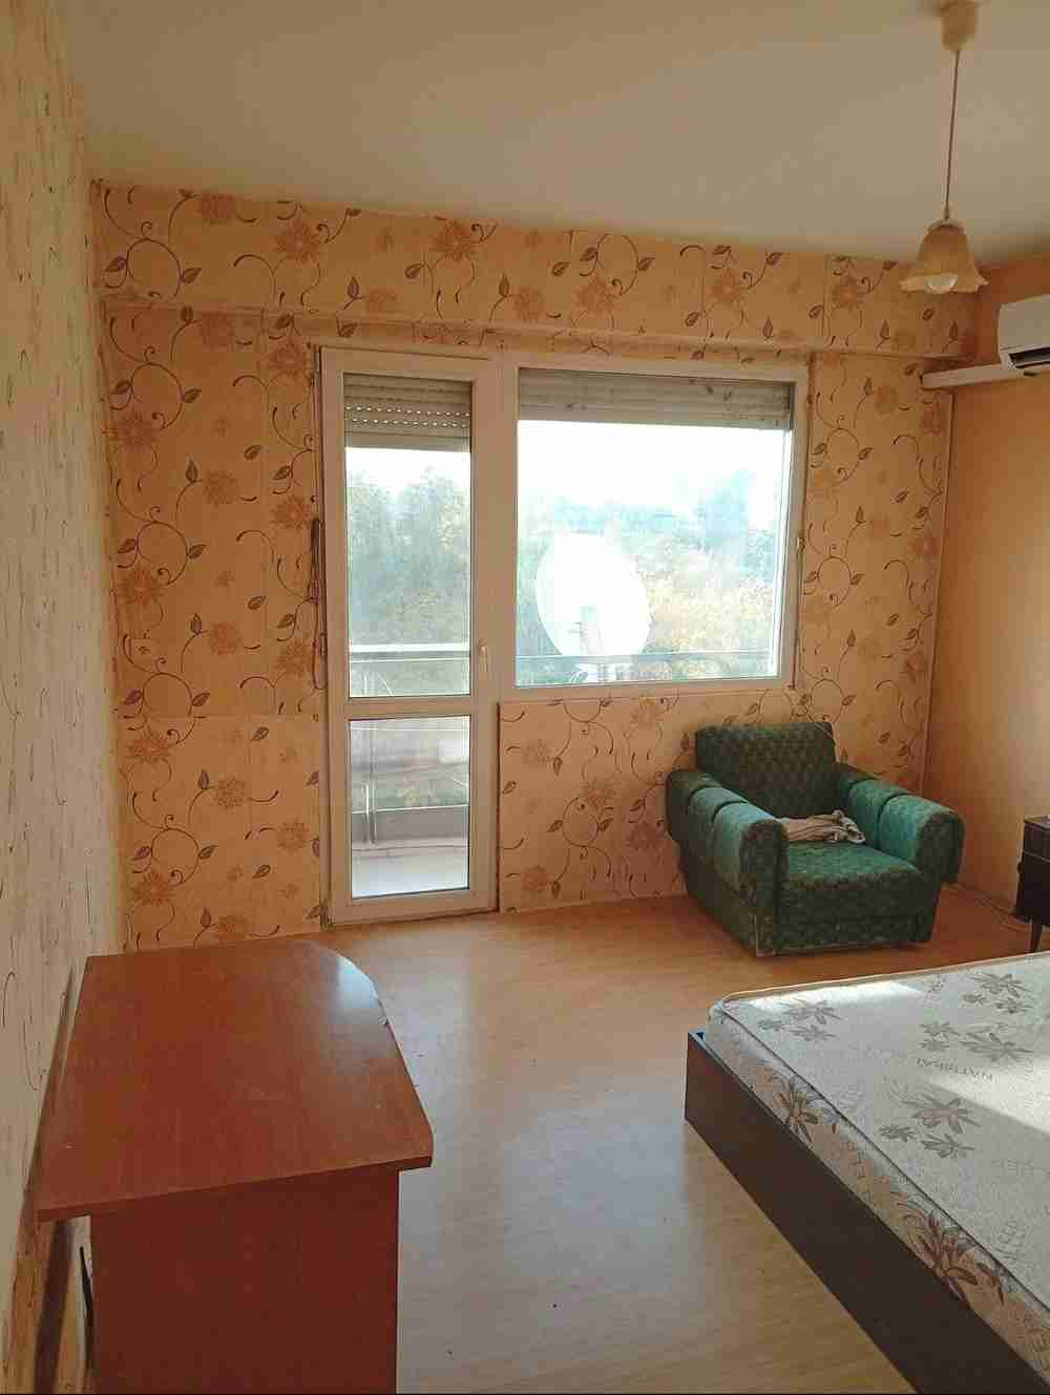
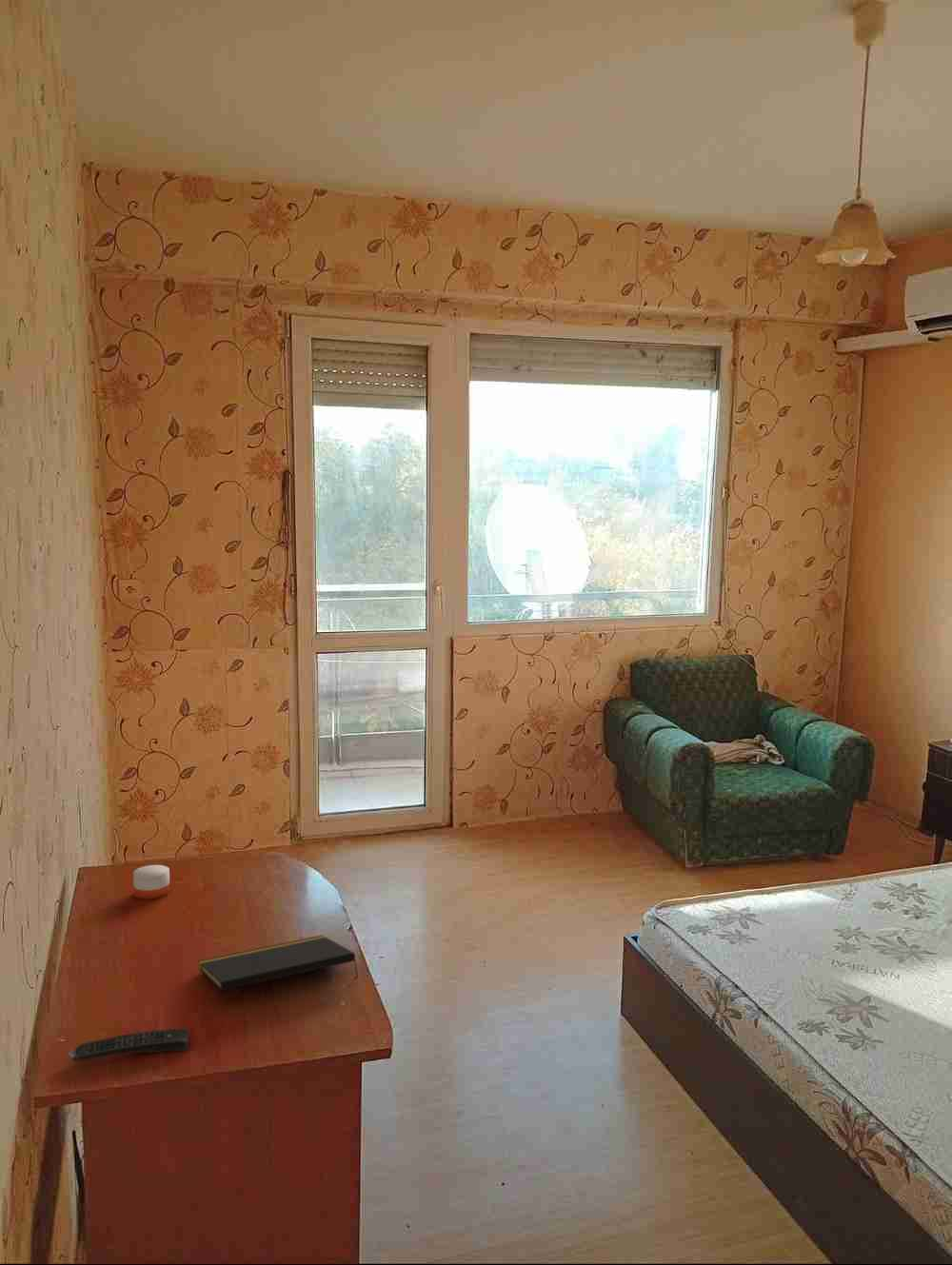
+ notepad (275, 960)
+ candle (151, 869)
+ remote control (129, 1045)
